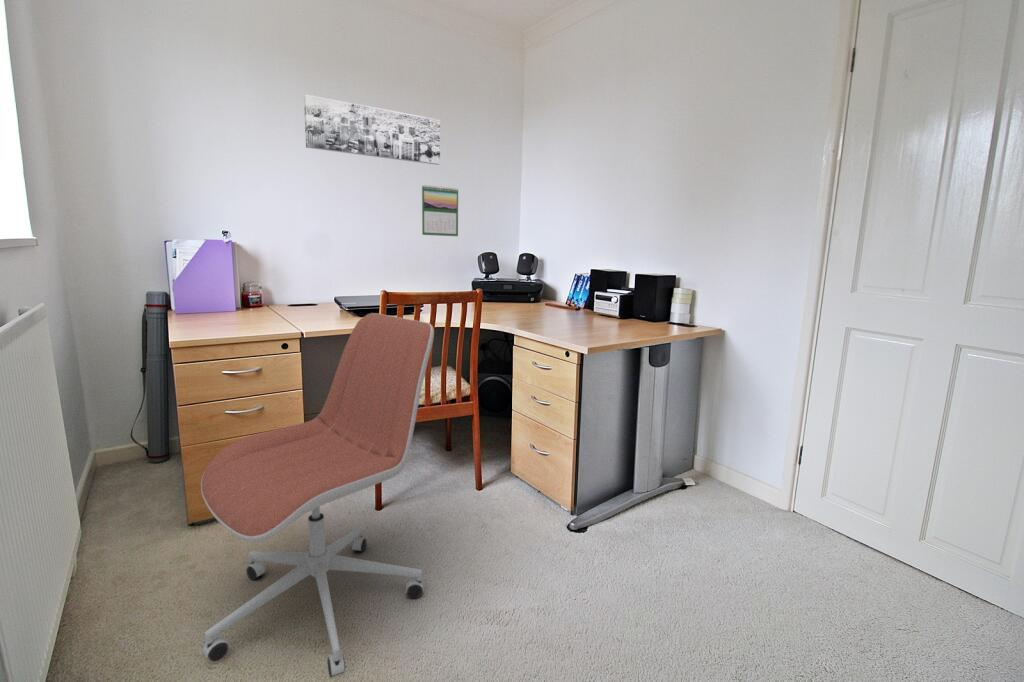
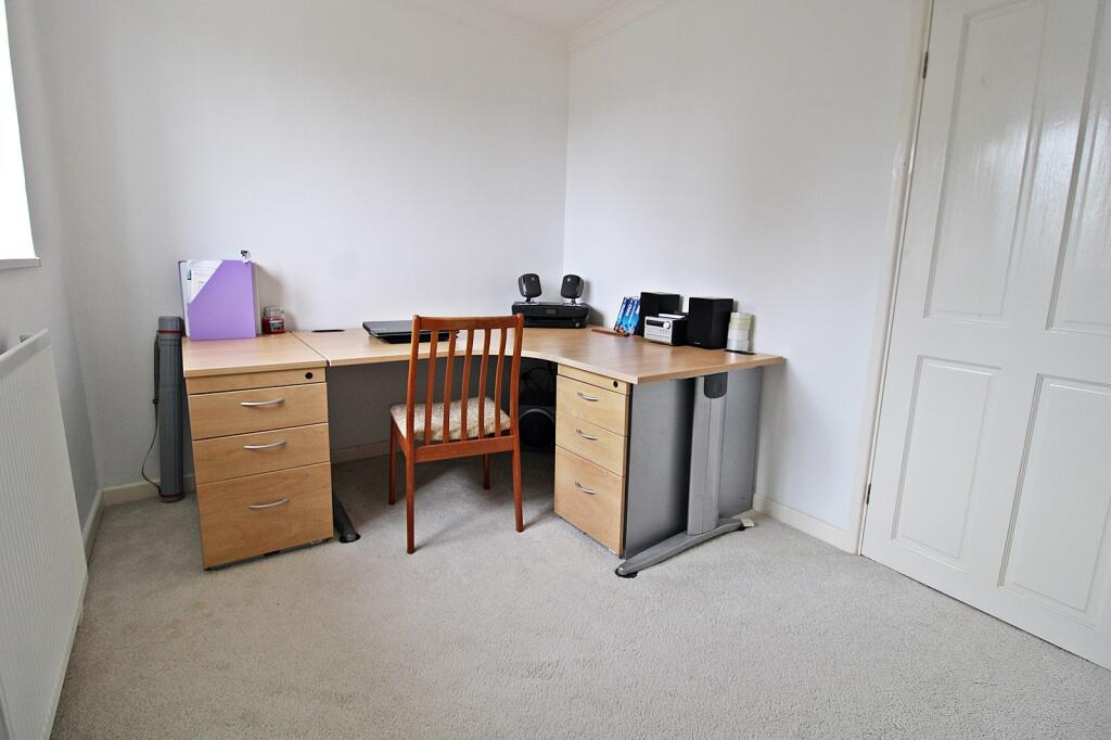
- calendar (440, 210)
- office chair (319, 470)
- wall art (377, 132)
